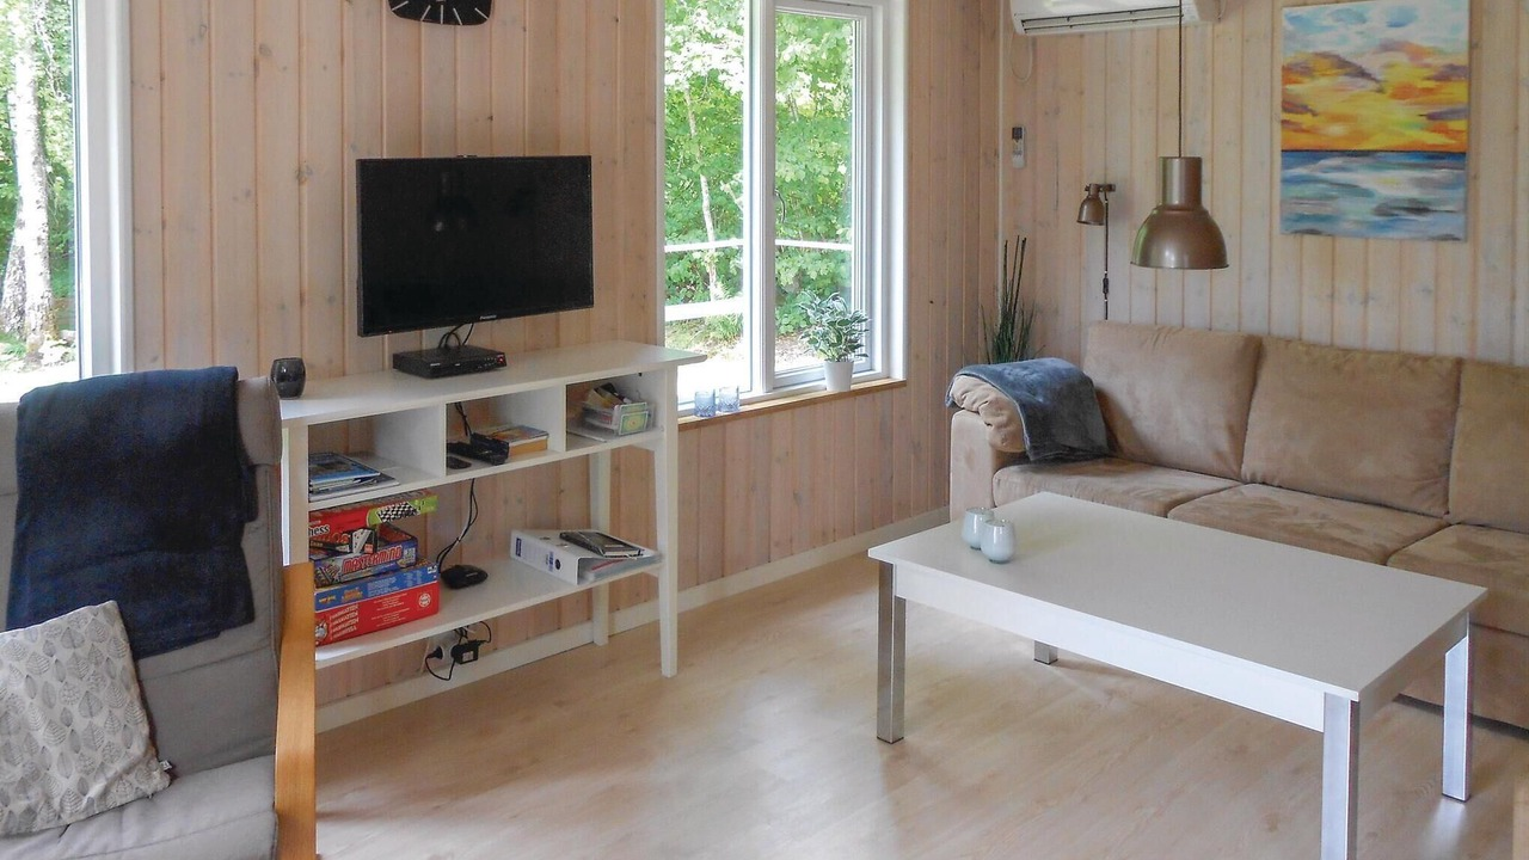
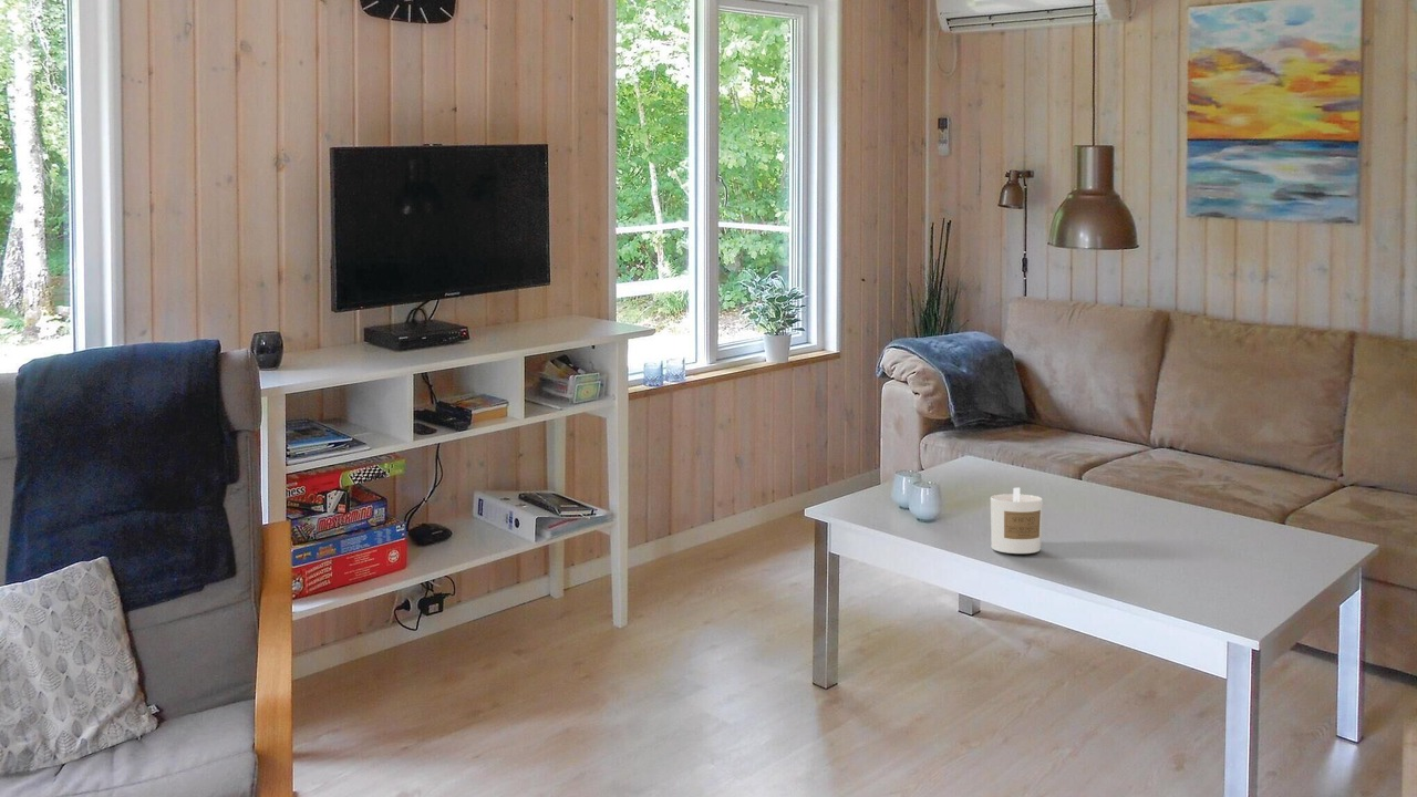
+ candle (1015, 518)
